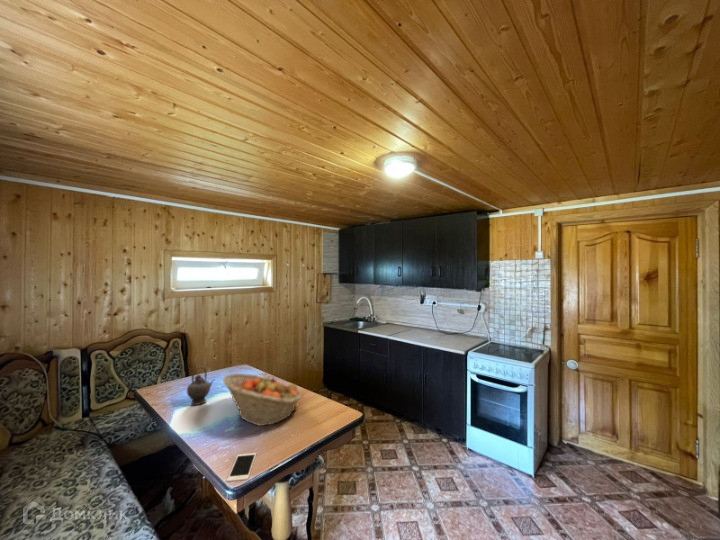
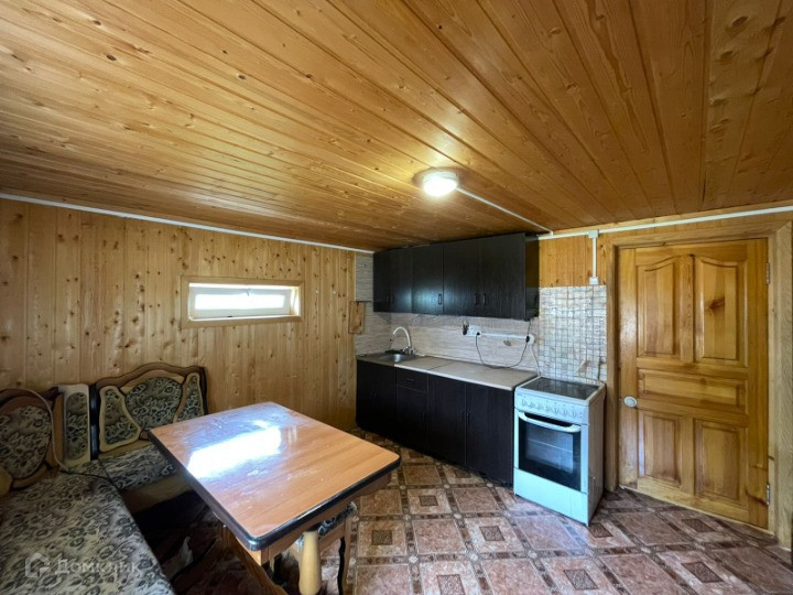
- teapot (201, 384)
- cell phone (242, 466)
- fruit basket (262, 393)
